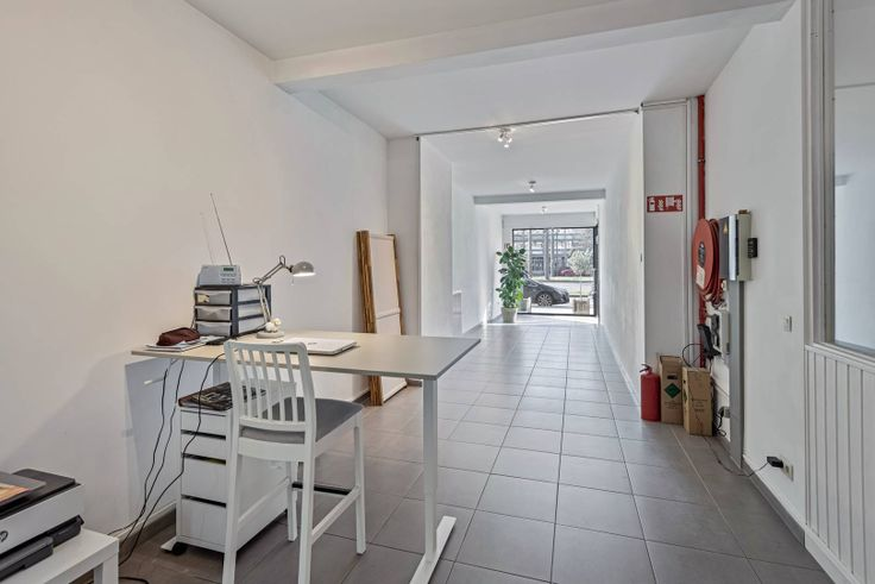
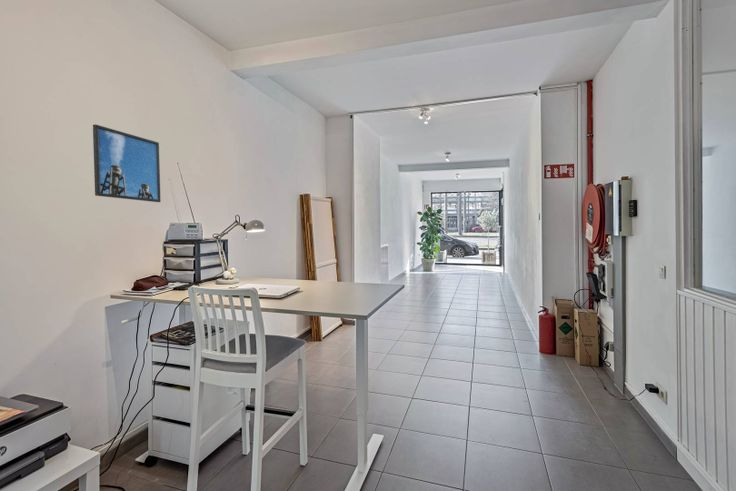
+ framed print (129, 166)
